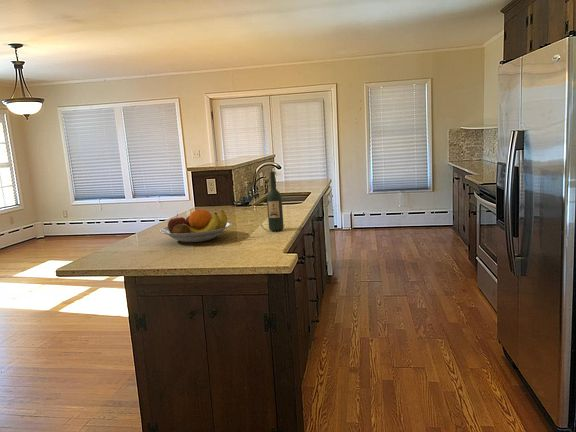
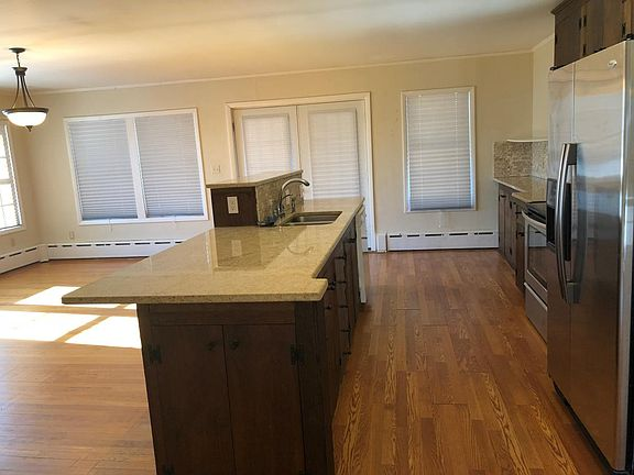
- wine bottle (274, 201)
- fruit bowl (195, 223)
